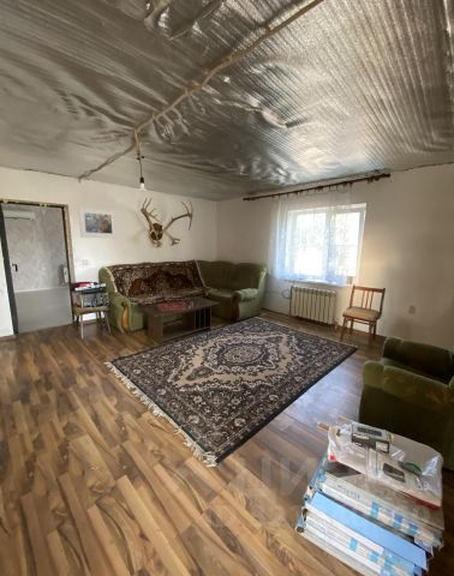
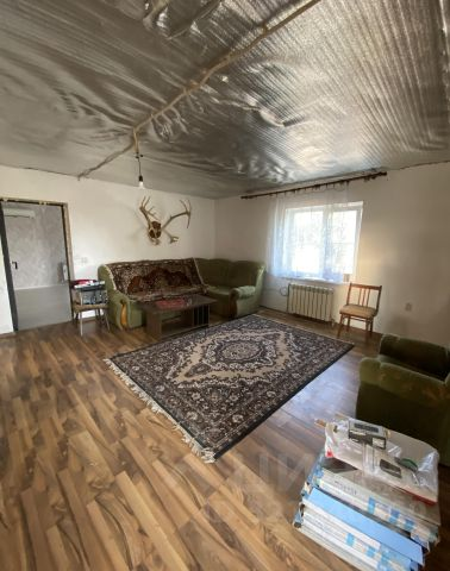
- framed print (98, 223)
